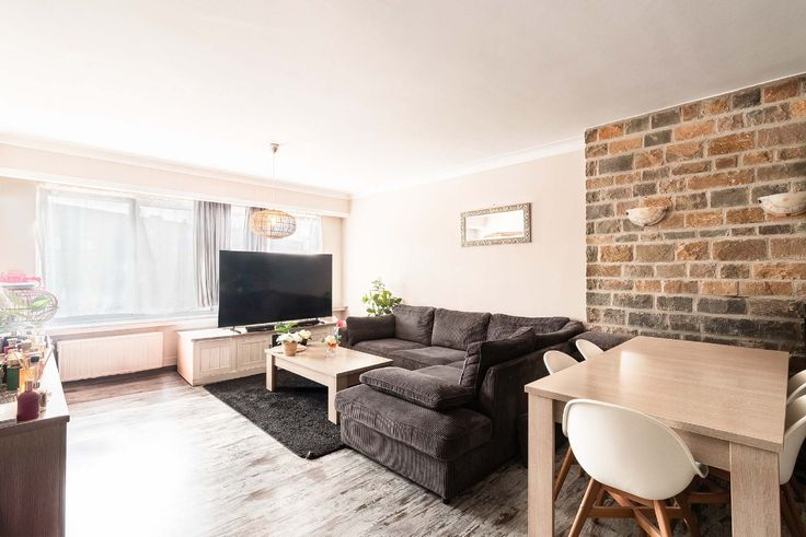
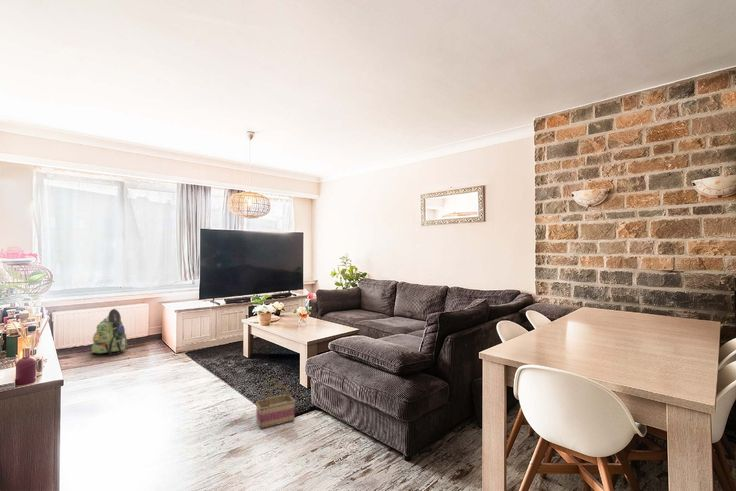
+ basket (275, 401)
+ backpack (113, 329)
